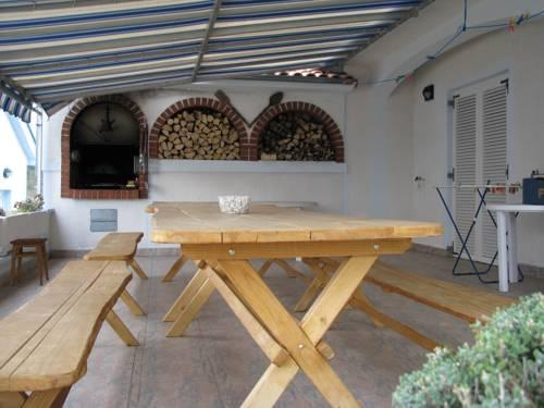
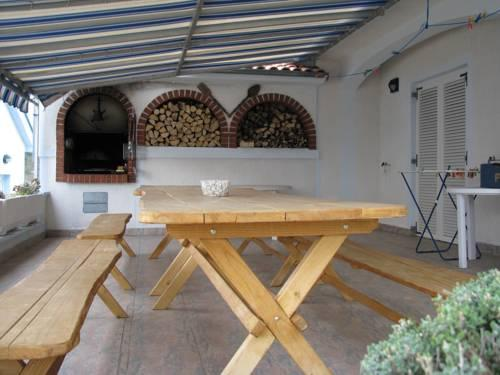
- stool (29, 256)
